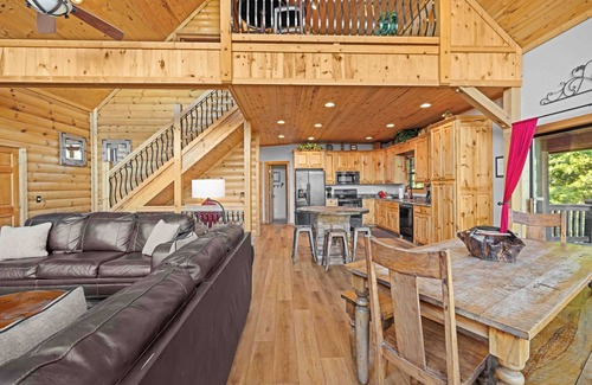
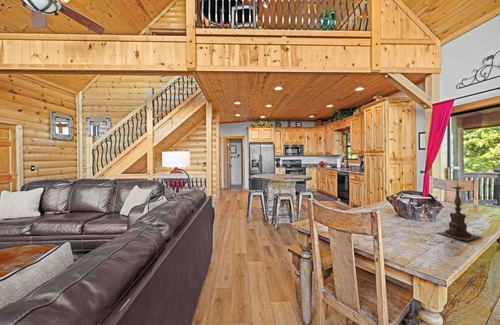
+ candle holder (458, 207)
